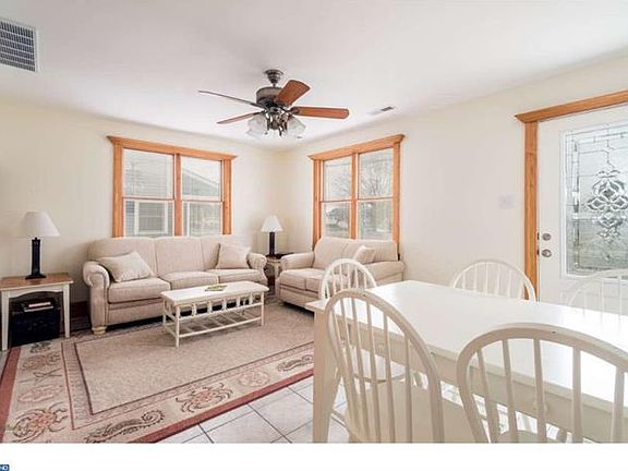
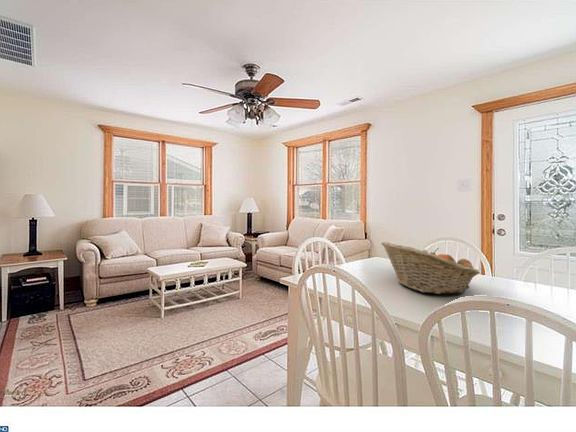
+ fruit basket (425, 264)
